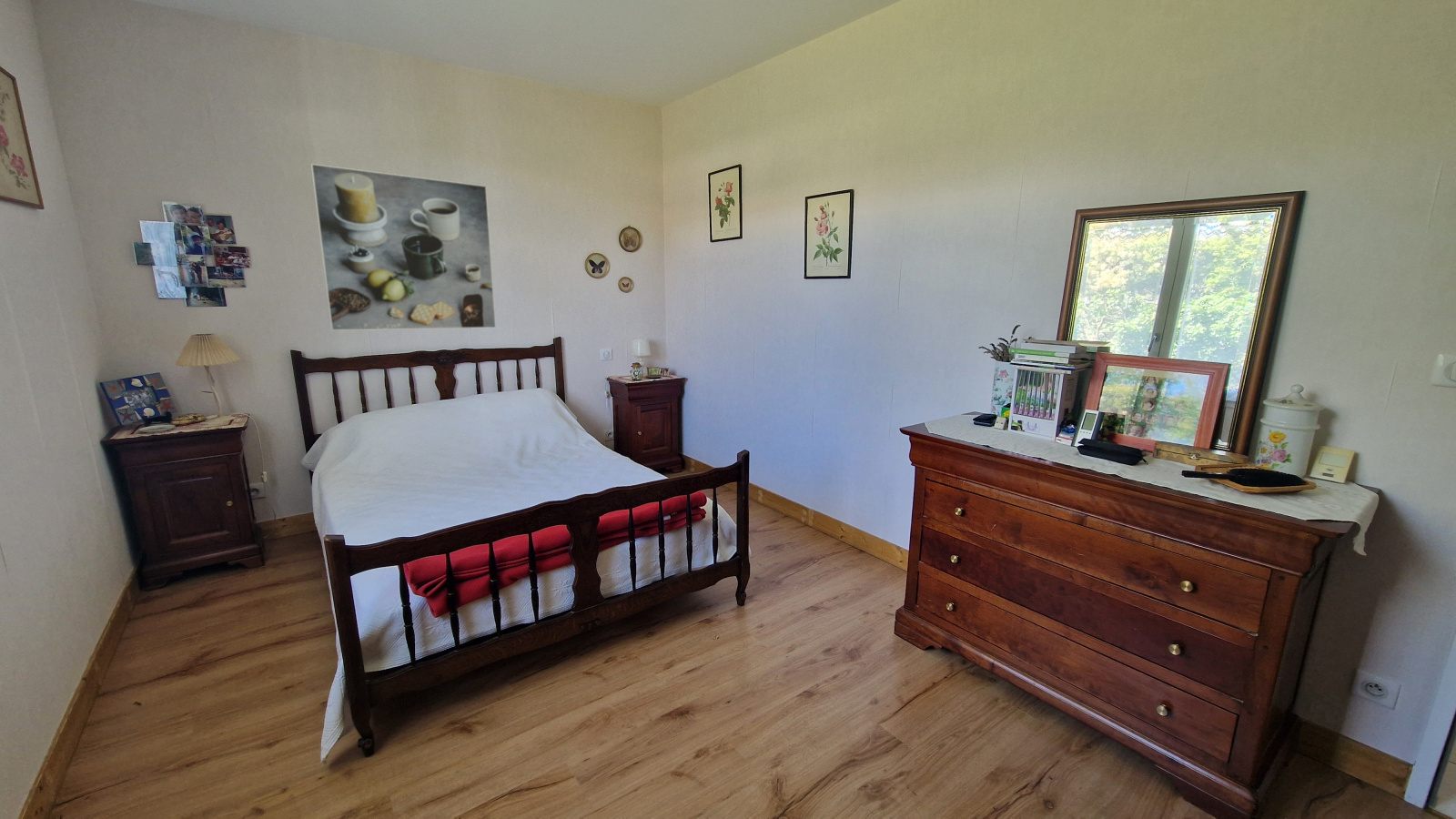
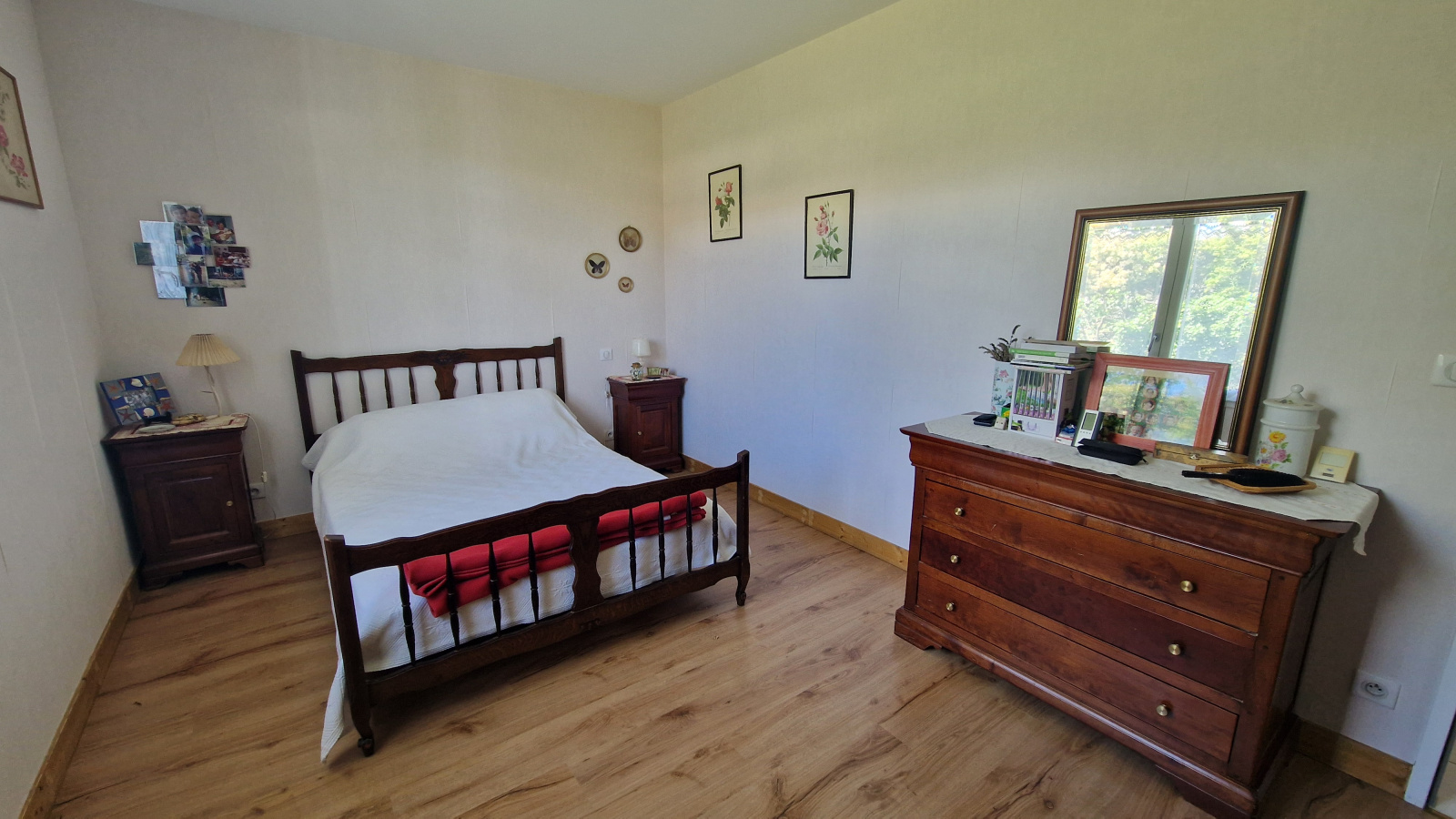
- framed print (412, 254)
